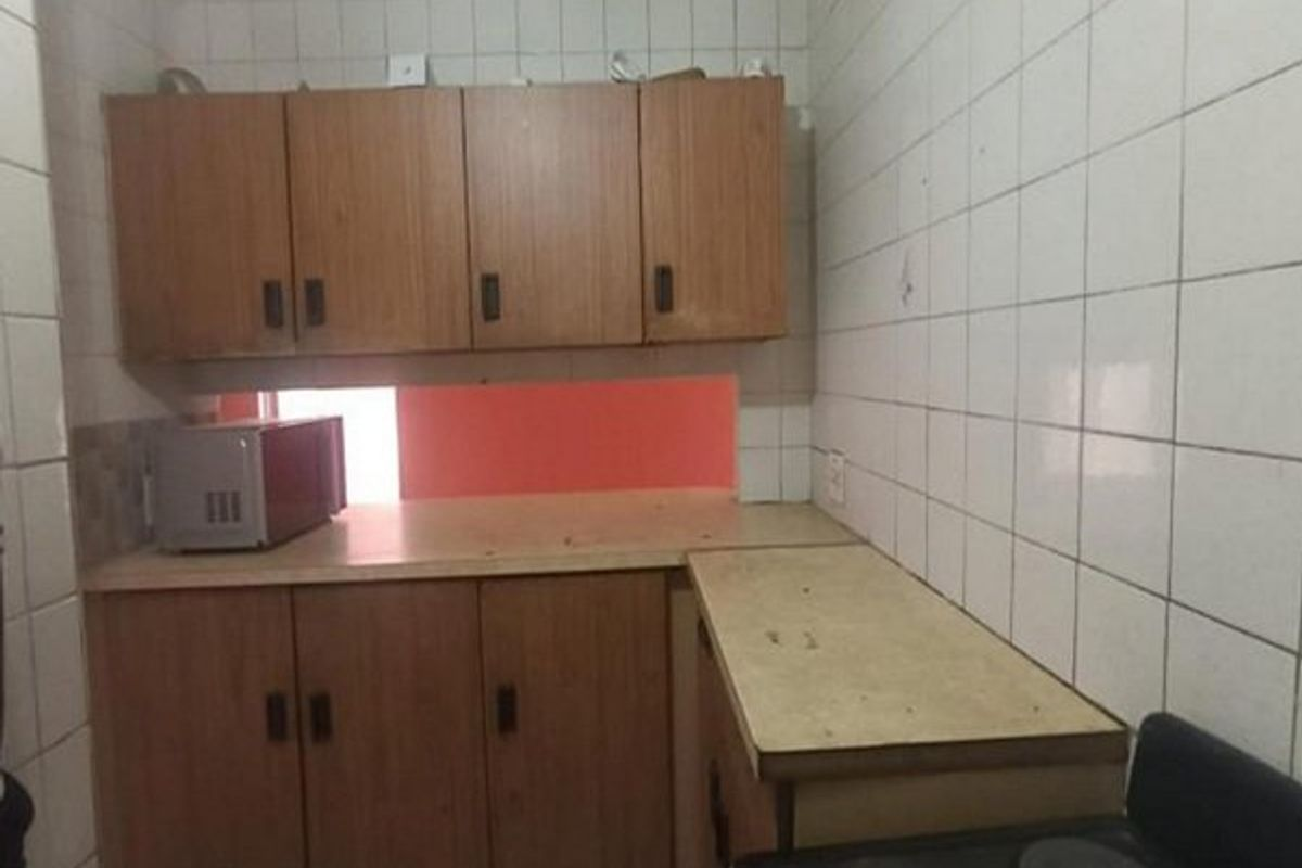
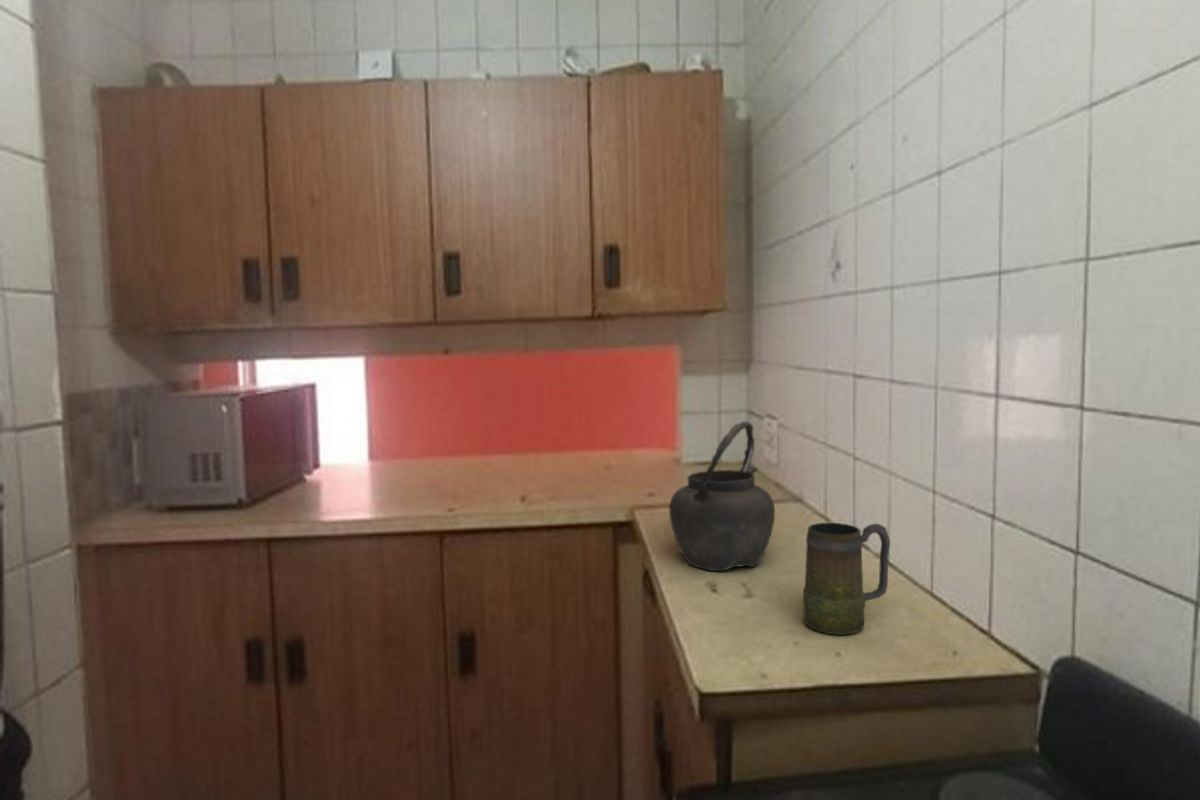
+ mug (847, 574)
+ kettle (731, 489)
